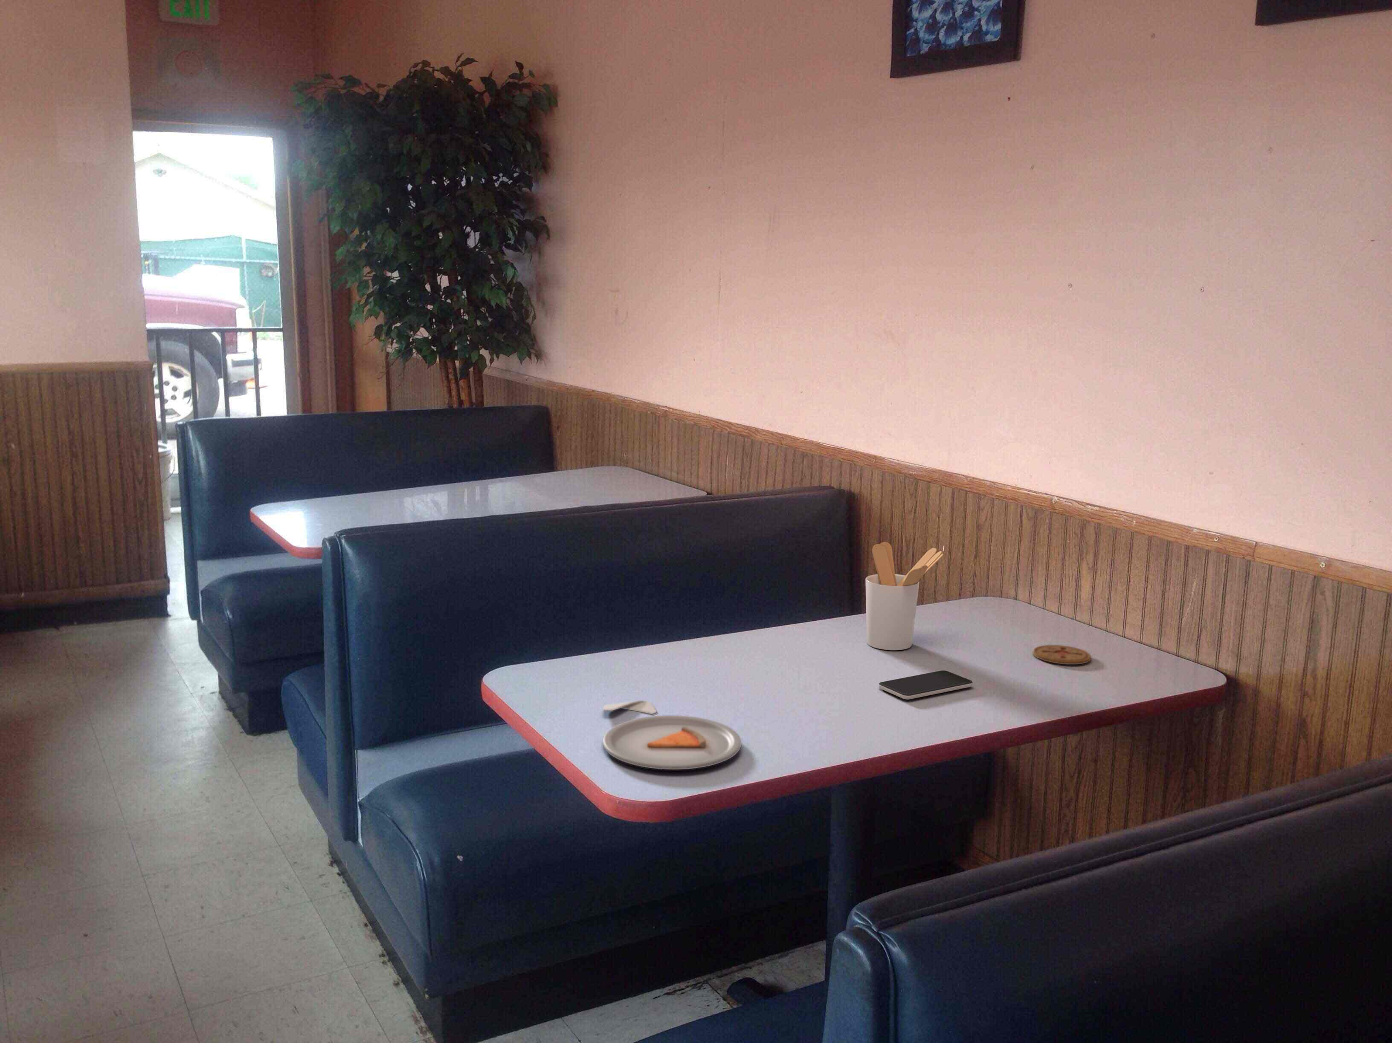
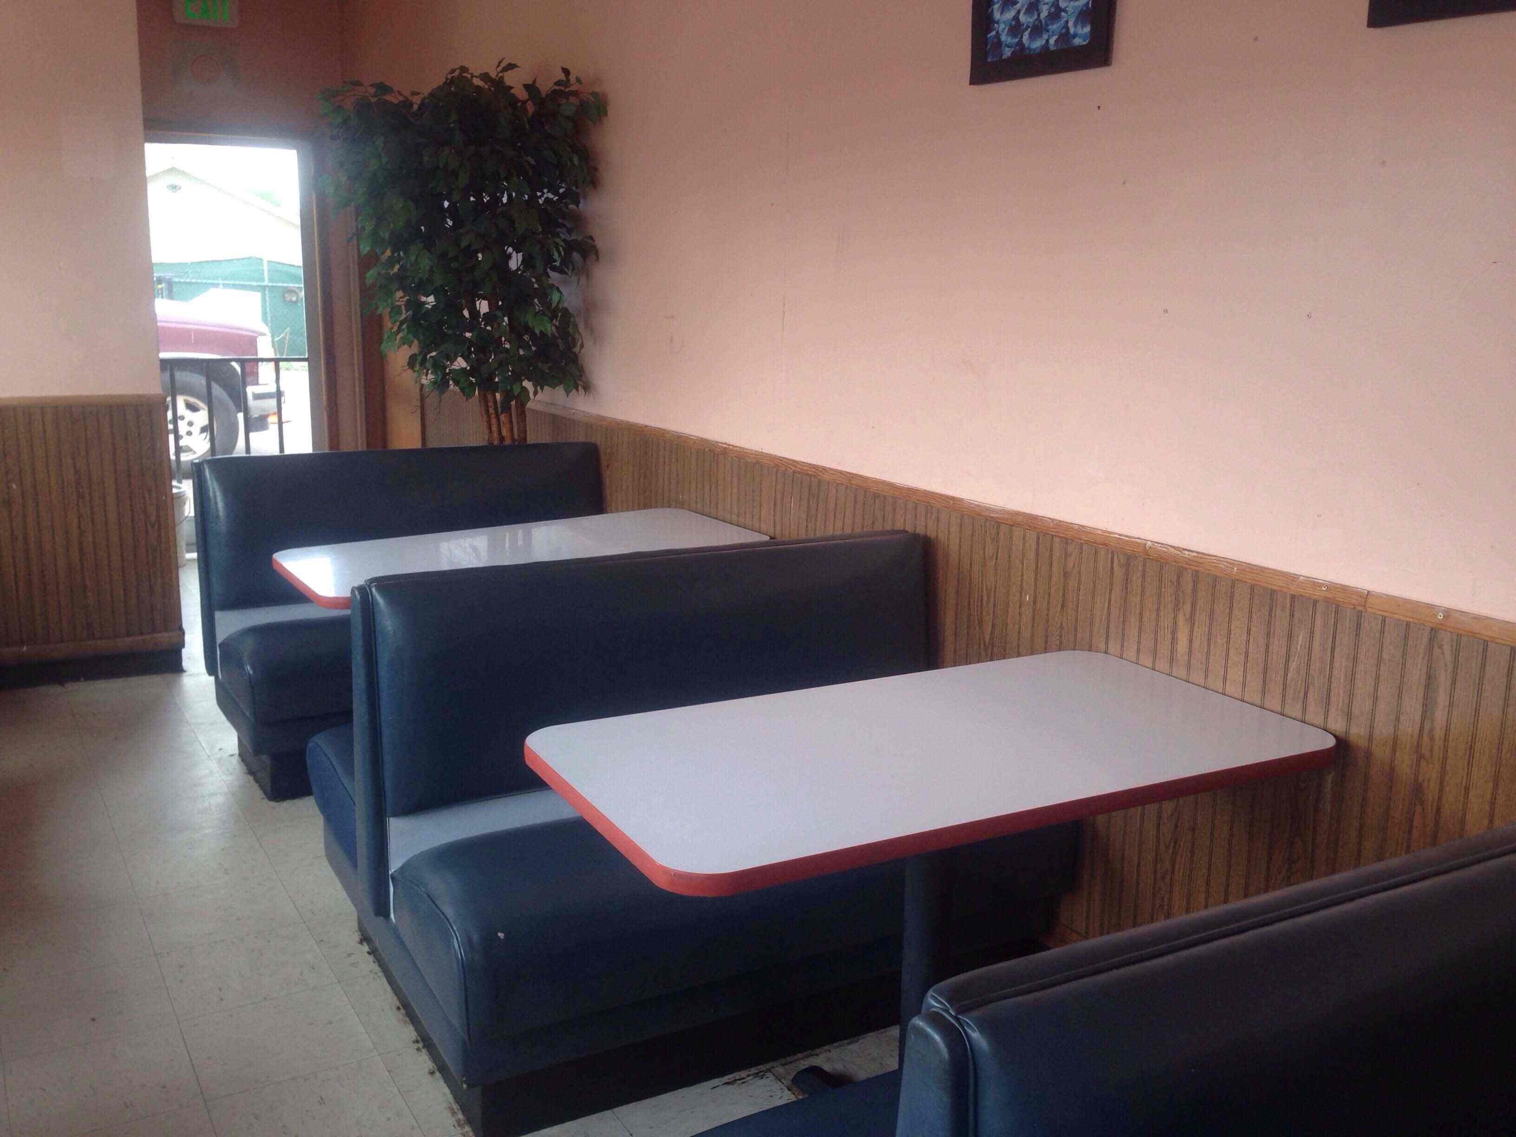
- utensil holder (904, 595)
- smartphone (925, 685)
- dinner plate (661, 731)
- coaster (1062, 654)
